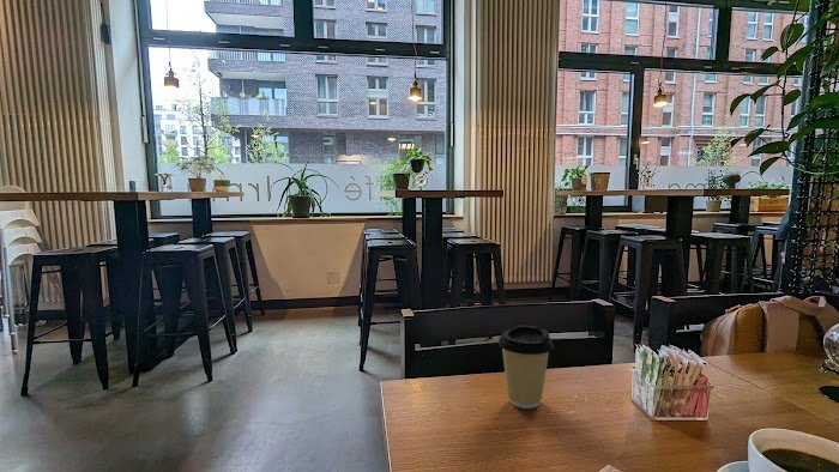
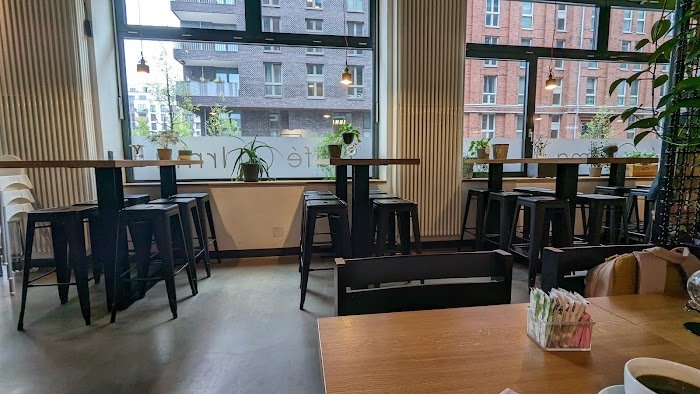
- coffee cup (525, 367)
